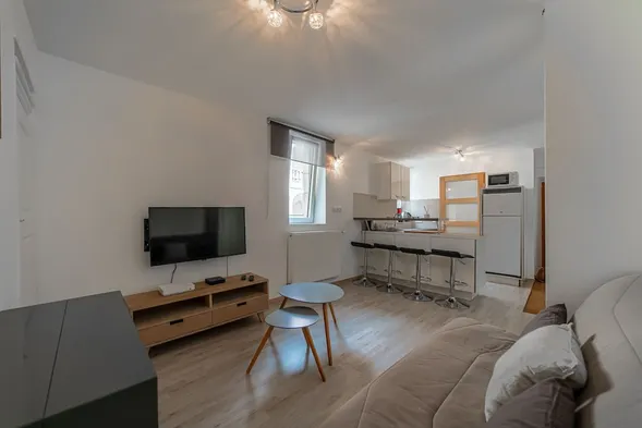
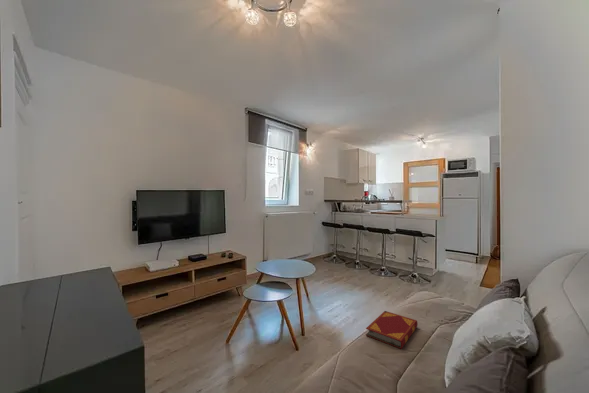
+ hardback book (392, 327)
